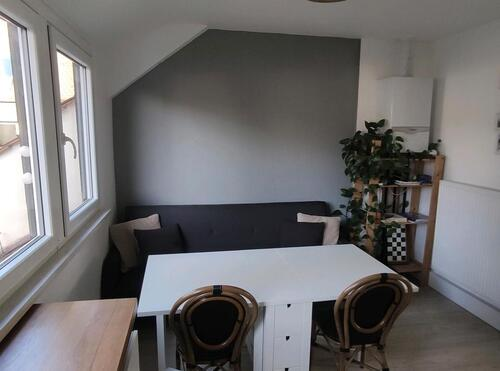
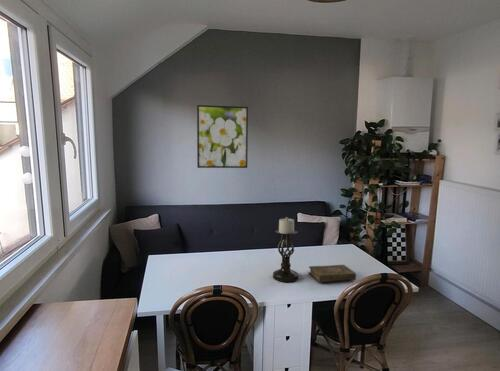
+ book (331, 273)
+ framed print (222, 137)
+ candle holder (286, 246)
